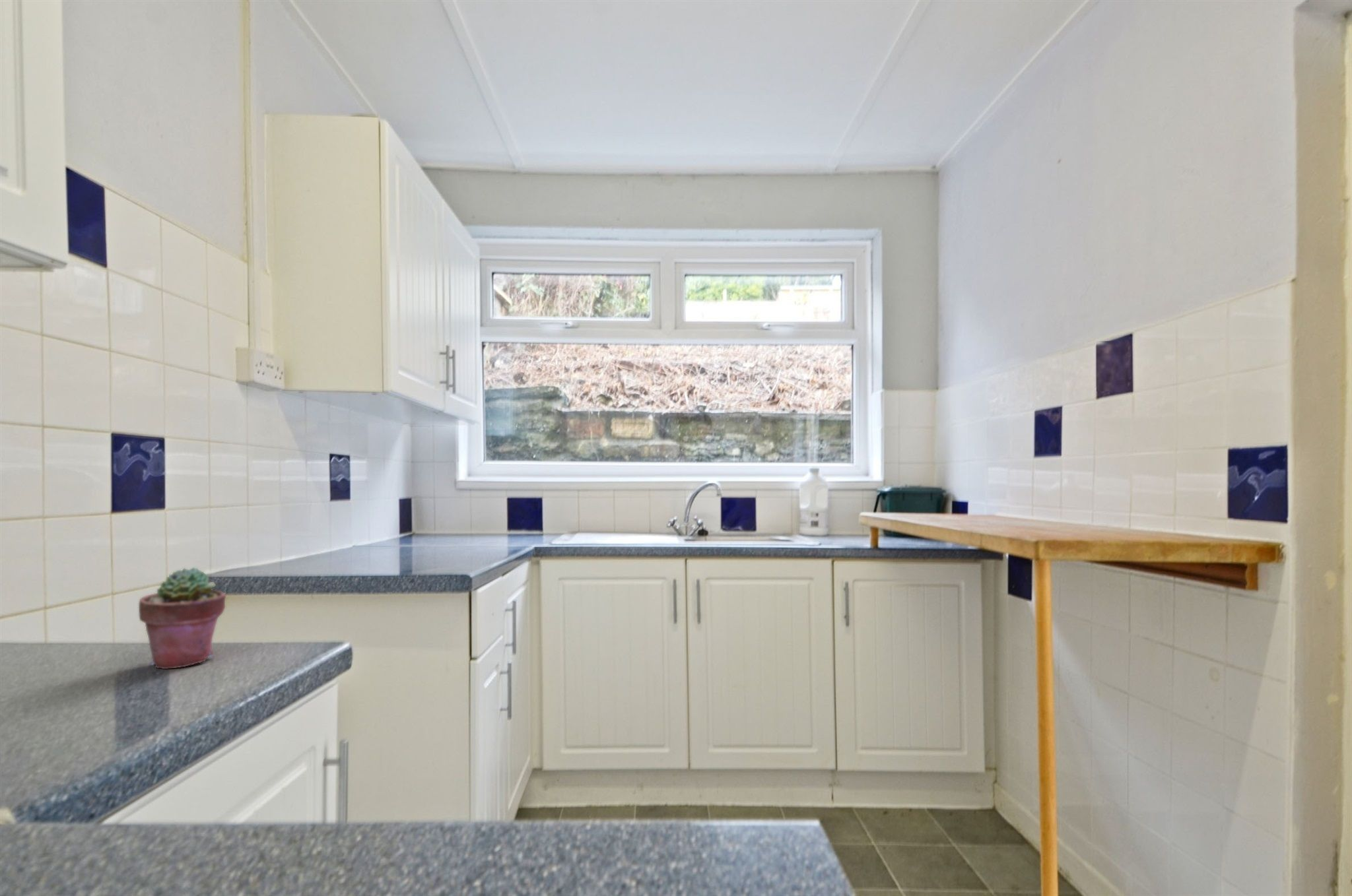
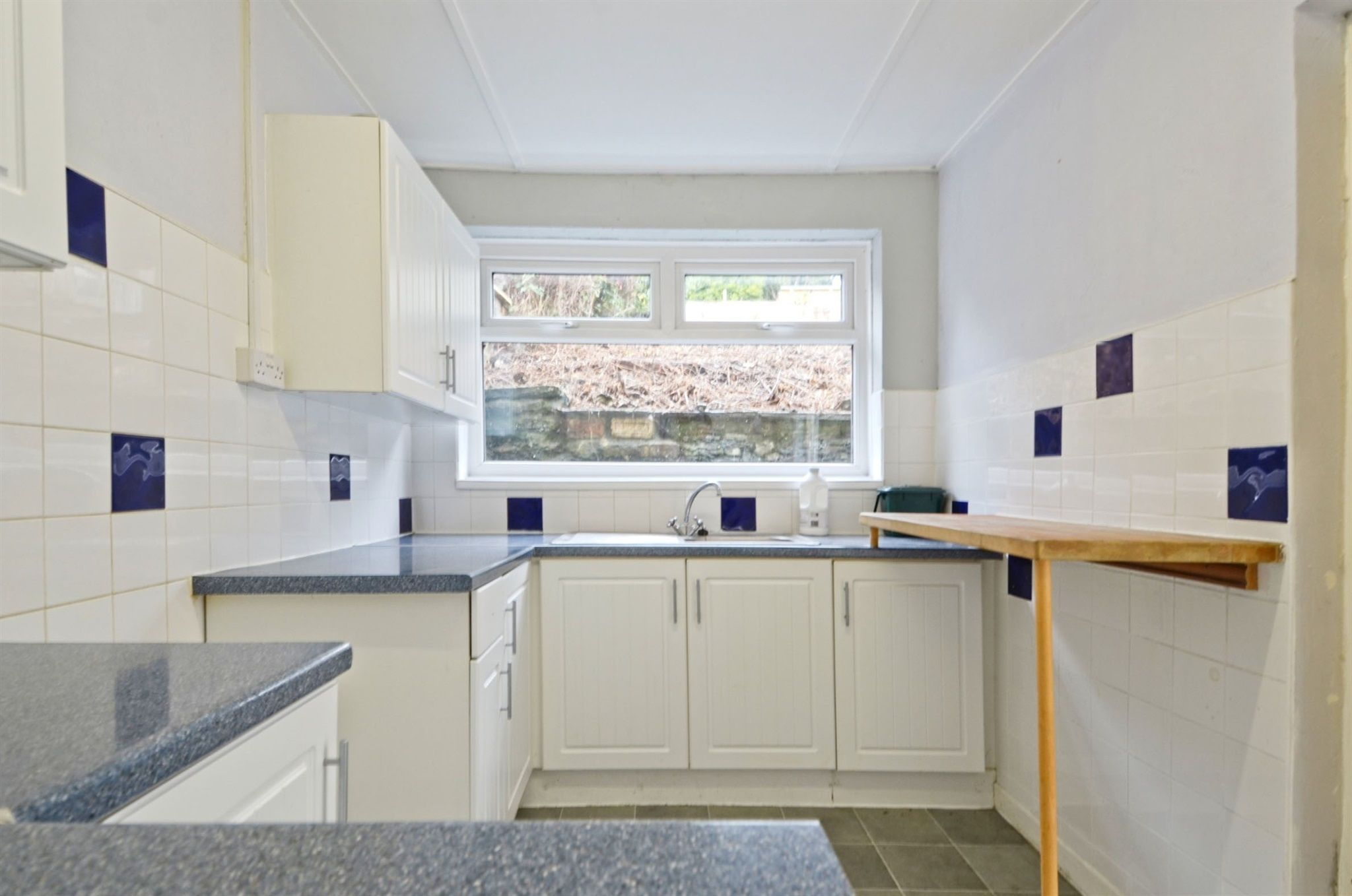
- potted succulent (183, 614)
